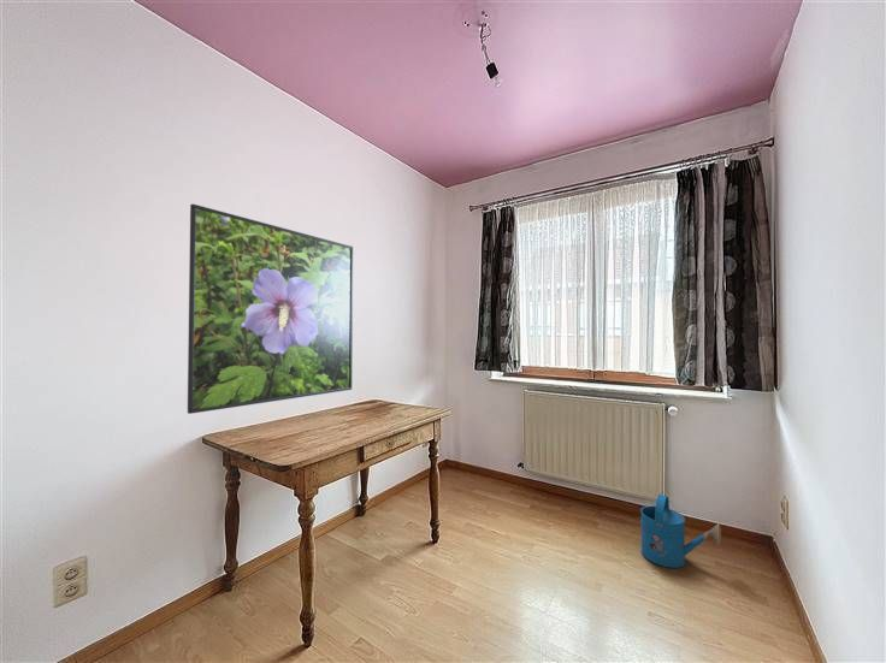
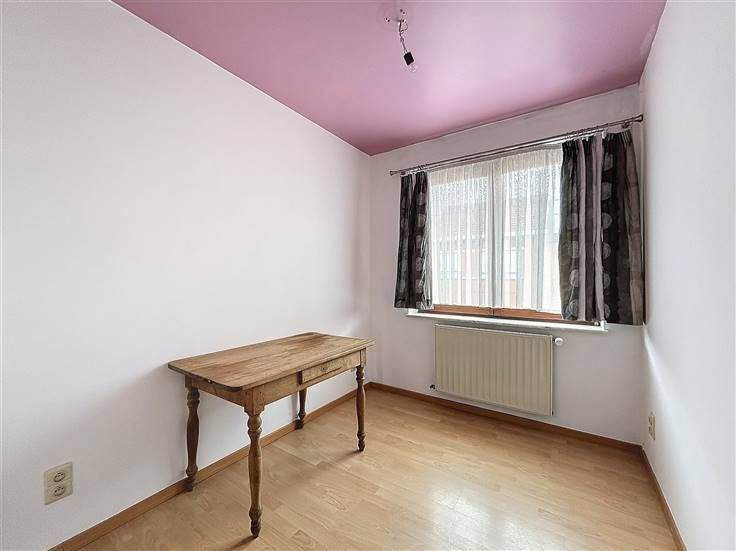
- watering can (678, 531)
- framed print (285, 314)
